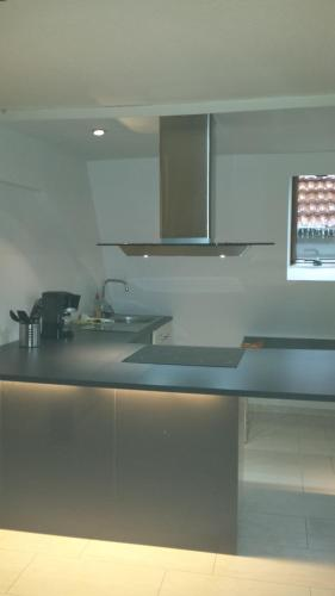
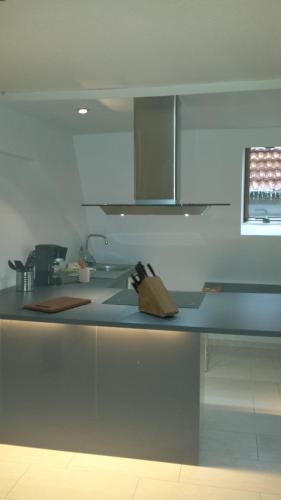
+ utensil holder (81, 271)
+ knife block (153, 287)
+ cutting board (58, 303)
